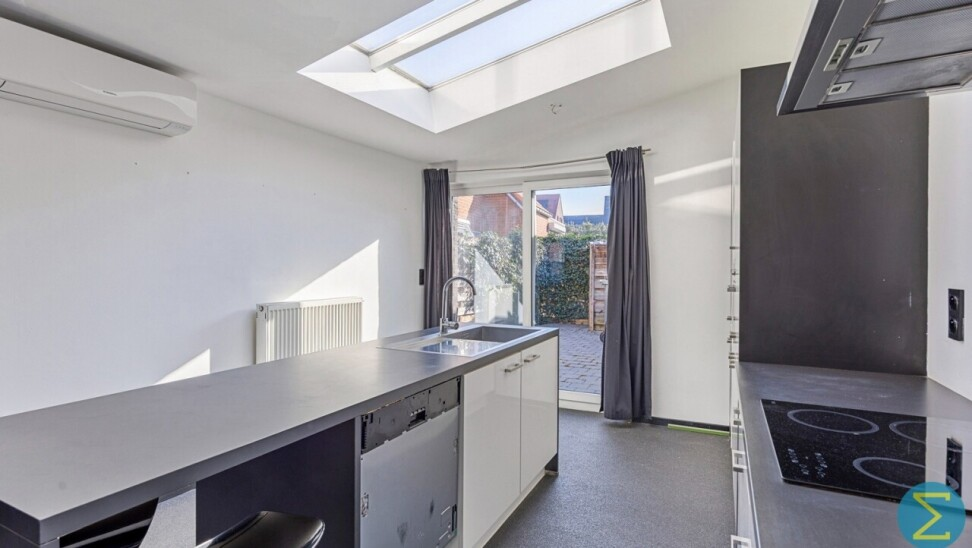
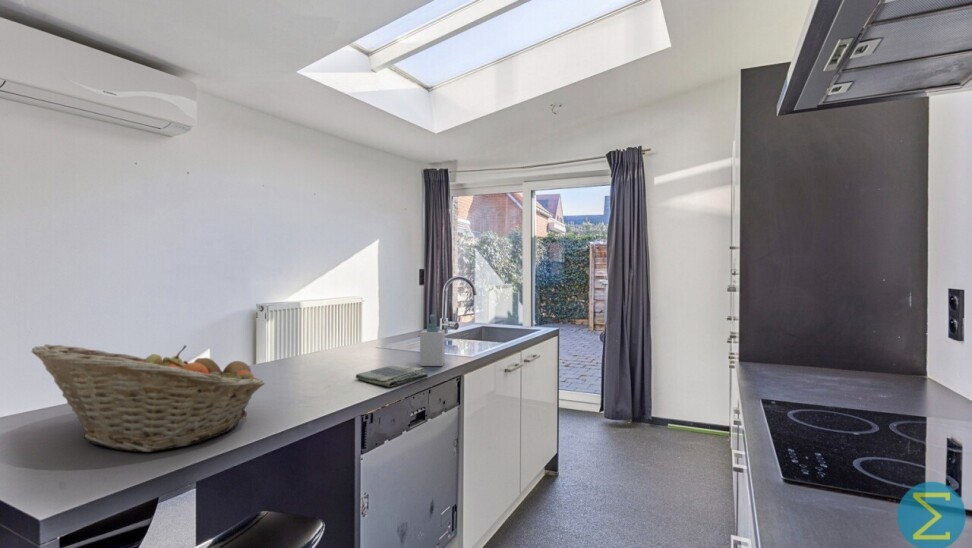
+ soap bottle (432, 339)
+ dish towel (392, 374)
+ fruit basket (156, 383)
